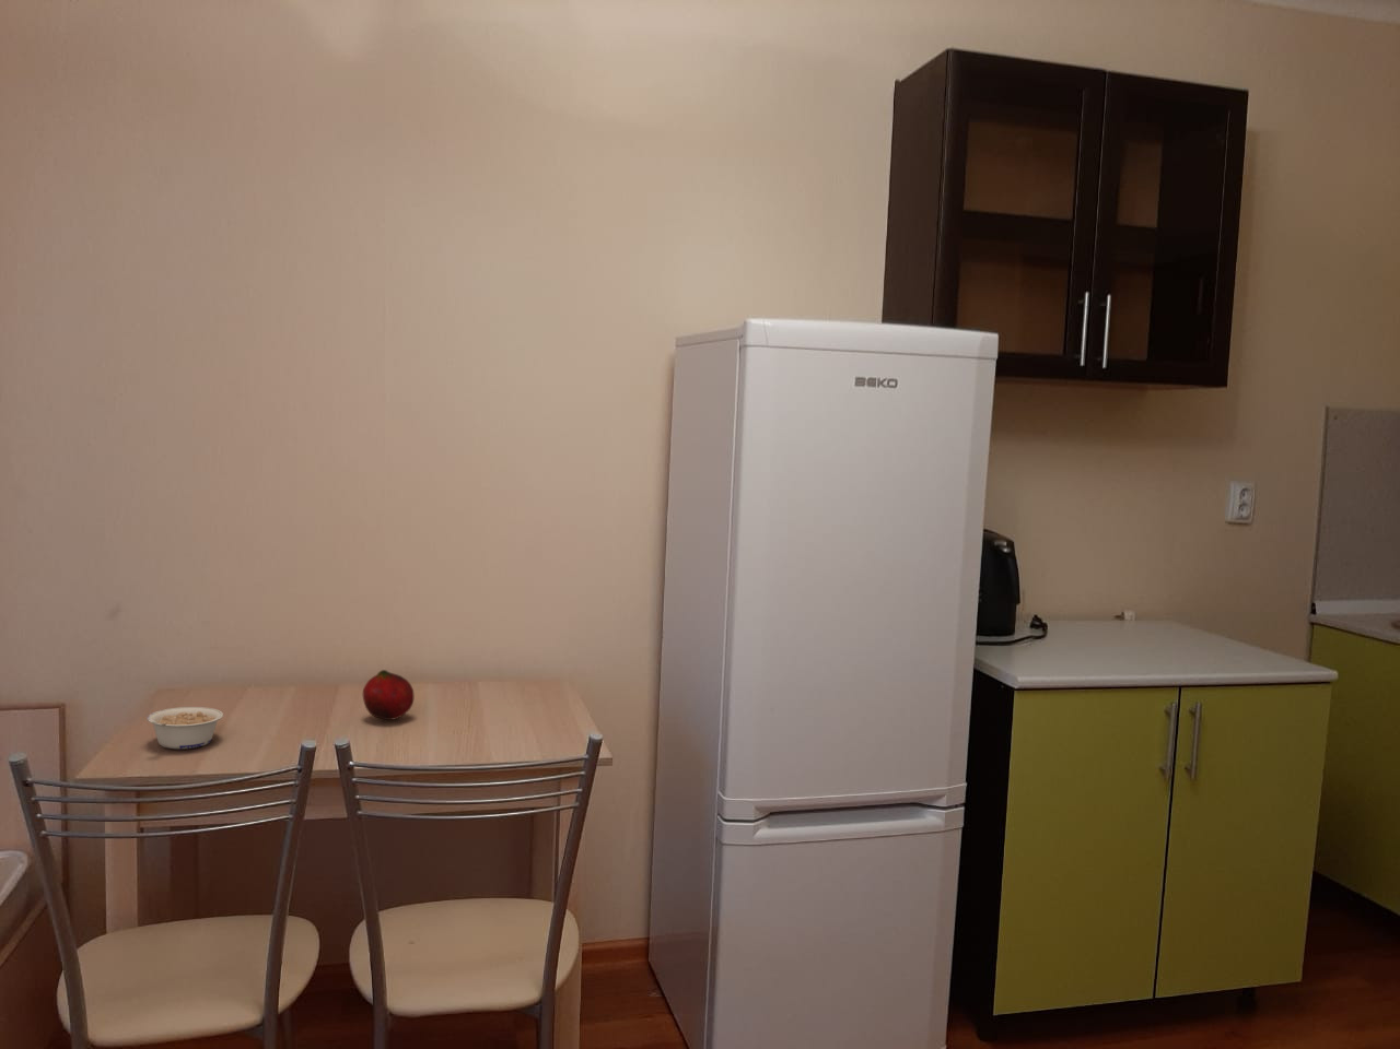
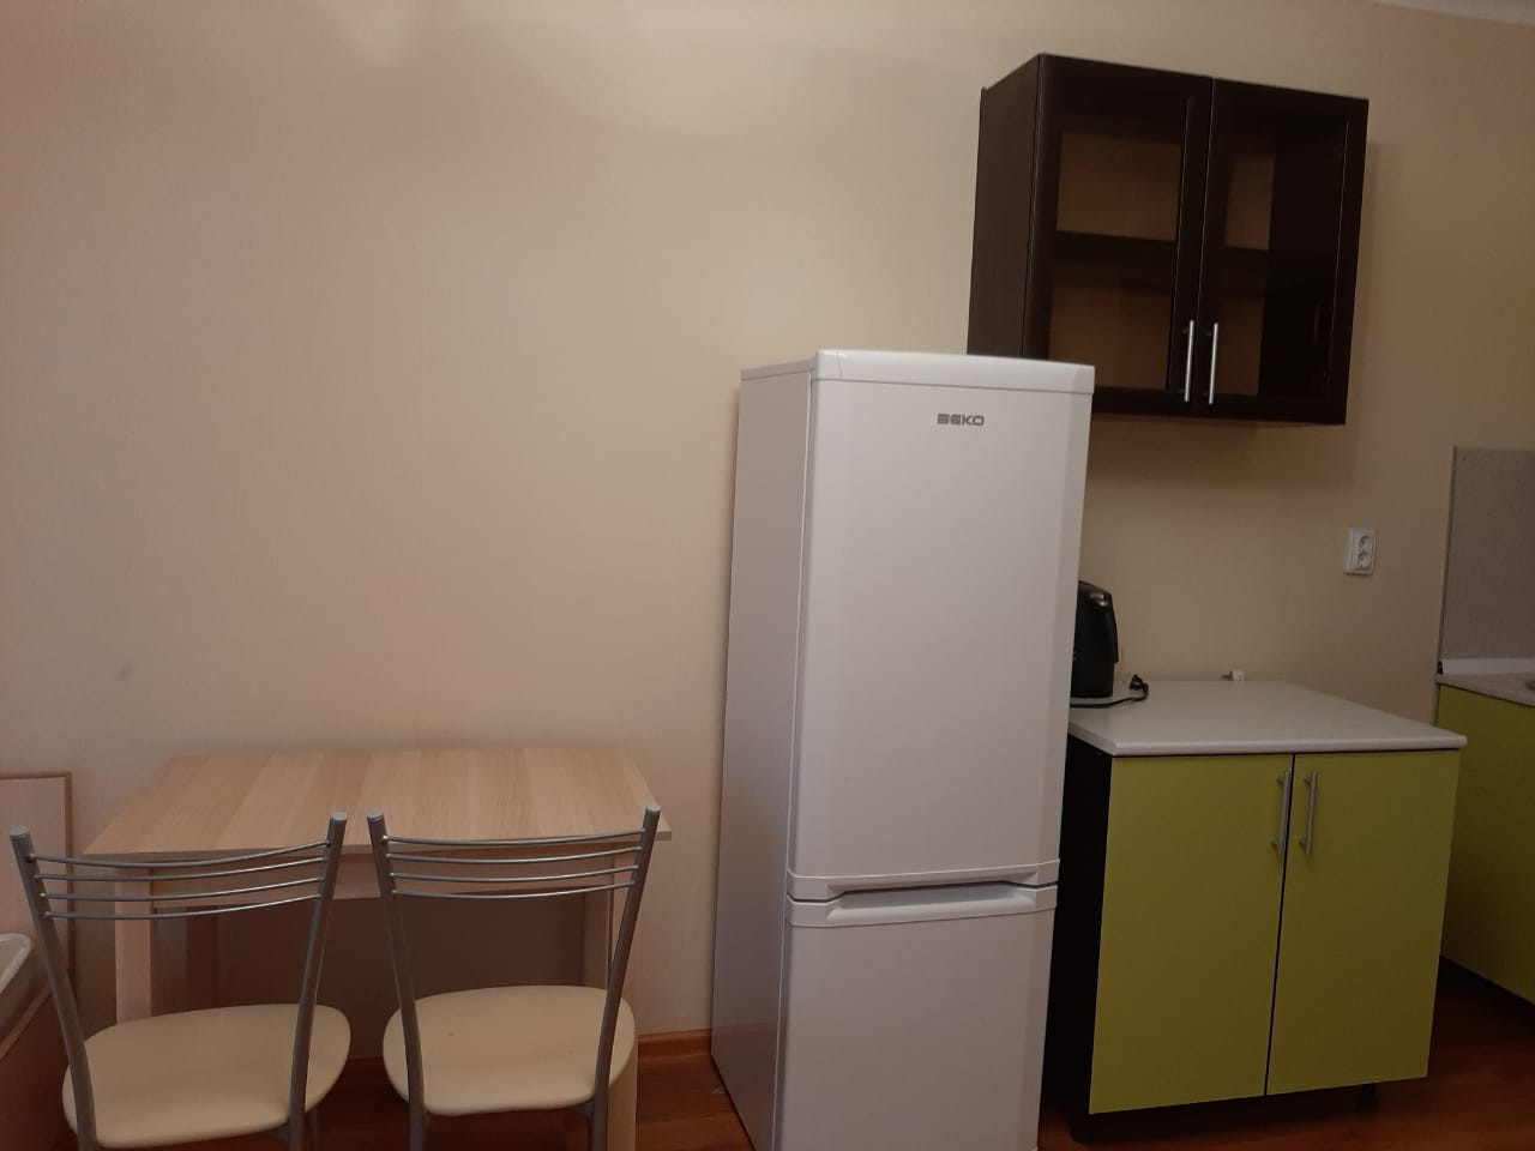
- fruit (388, 694)
- legume (185, 726)
